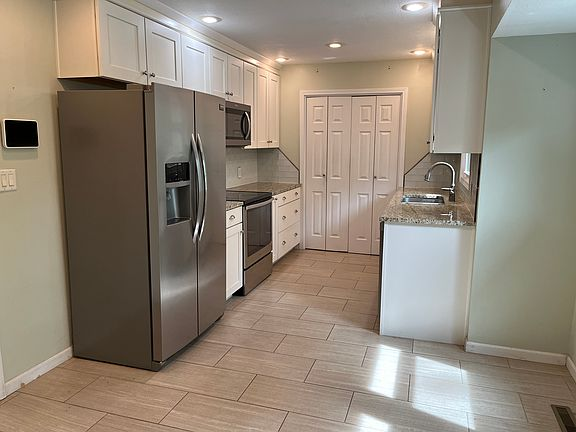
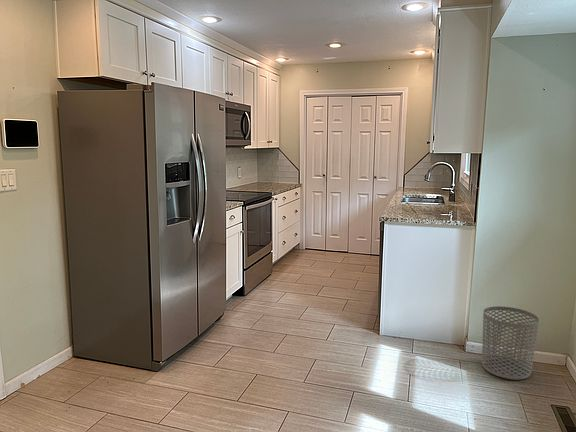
+ waste bin (508, 342)
